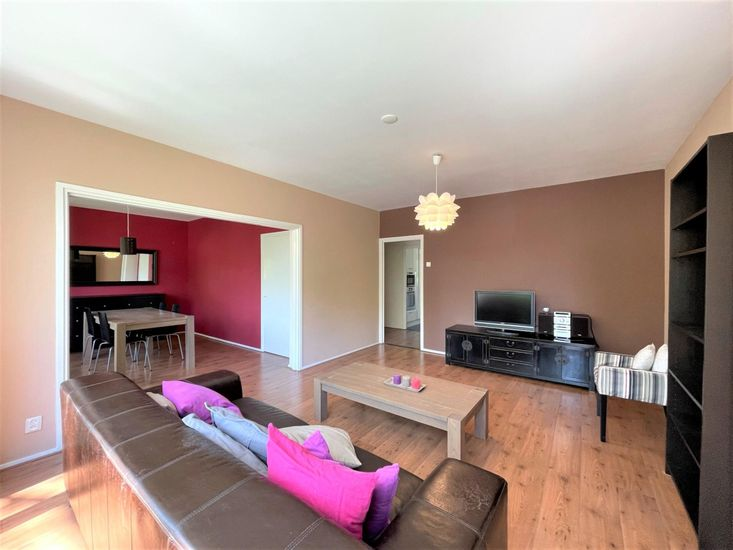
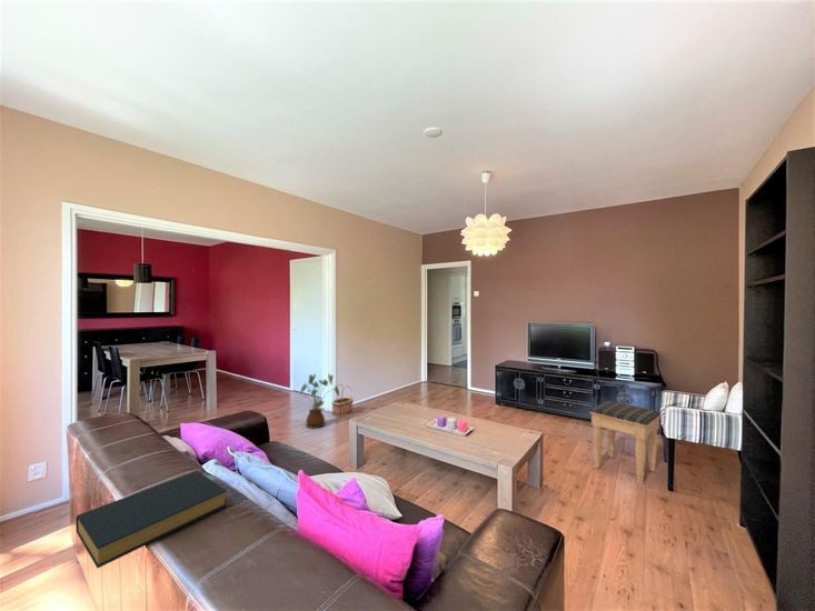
+ hardback book (156, 510)
+ footstool (624, 432)
+ house plant (319, 400)
+ basket (342, 399)
